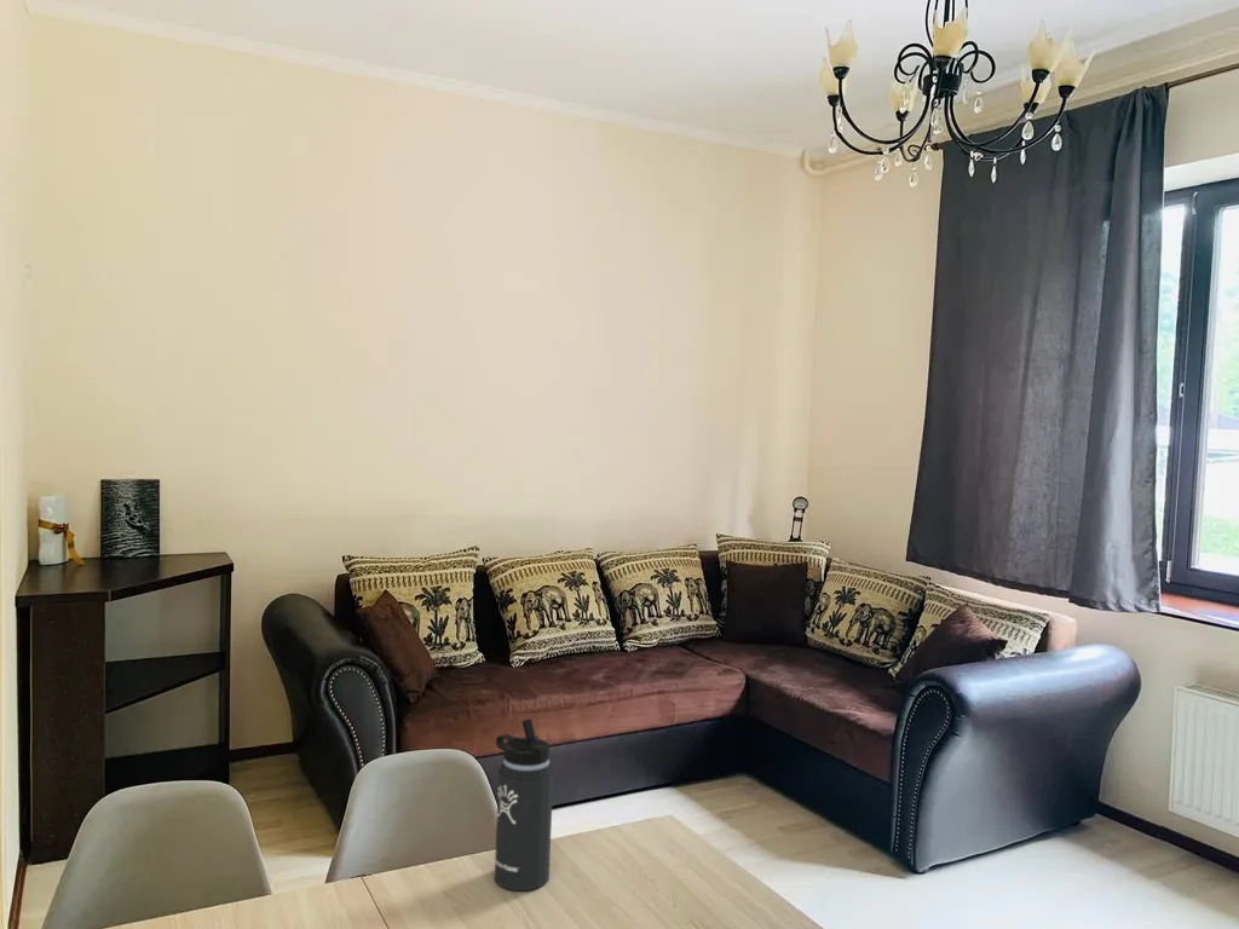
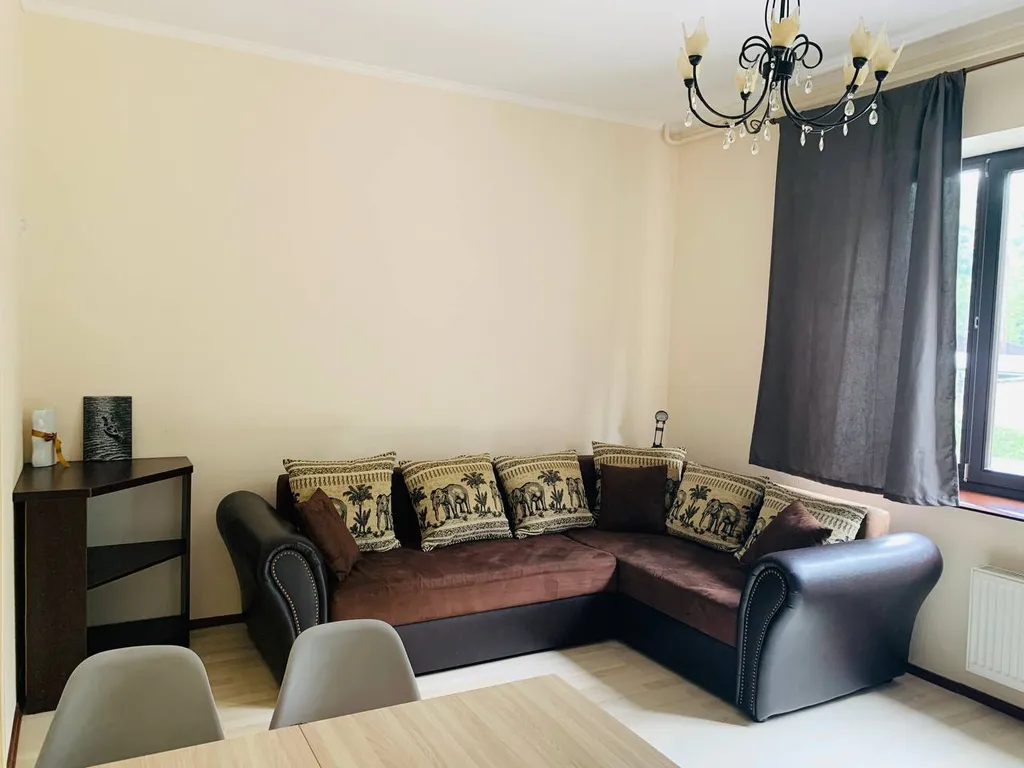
- thermos bottle (520, 796)
